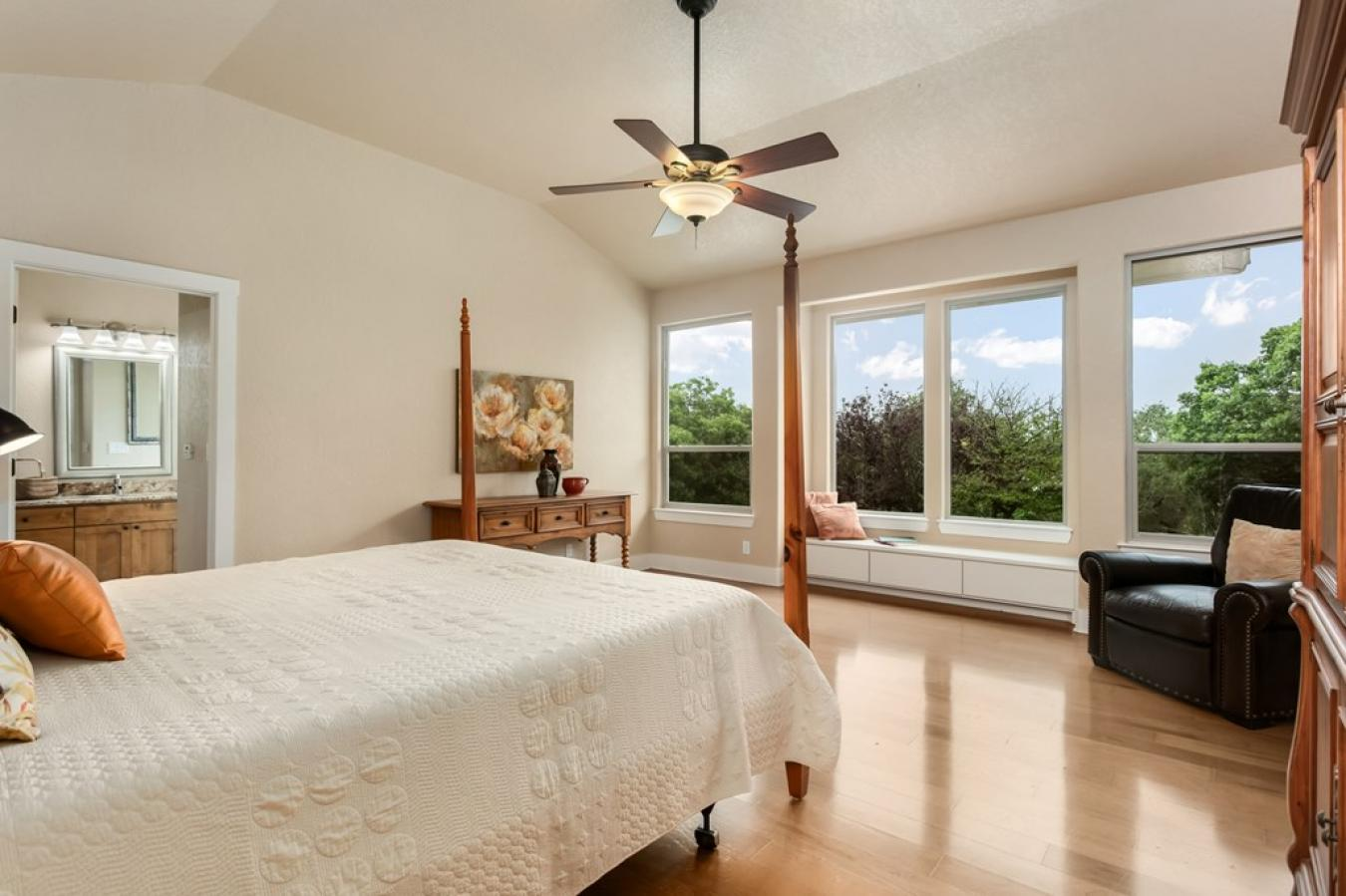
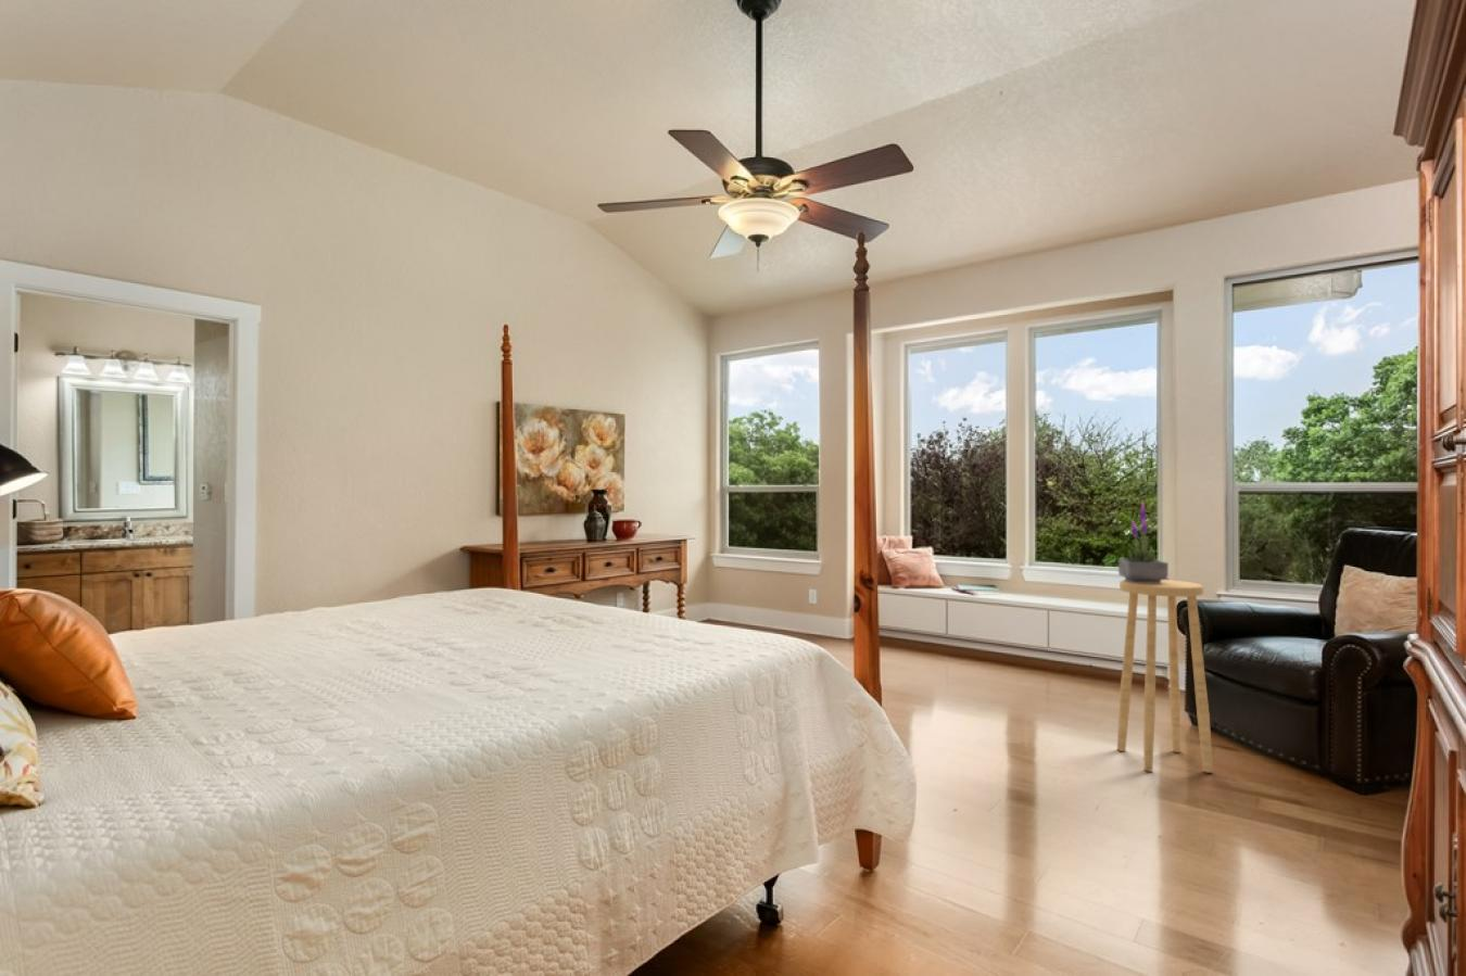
+ stool (1155, 671)
+ potted plant (1143, 540)
